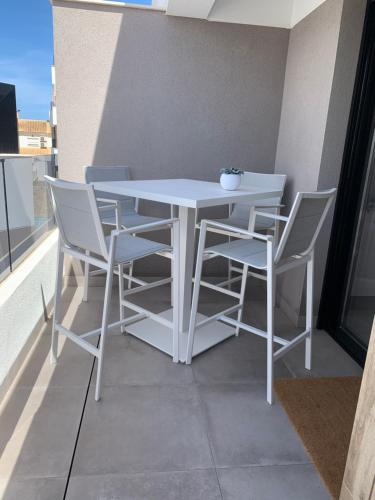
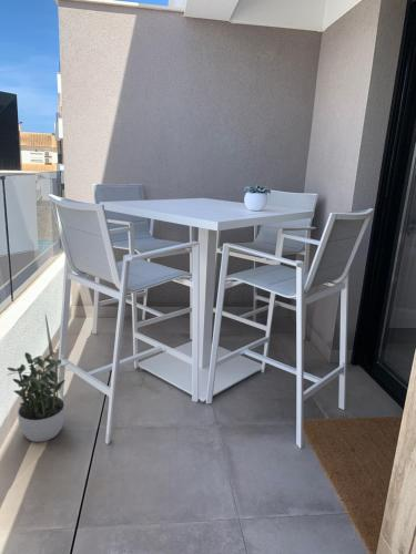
+ potted plant (38, 396)
